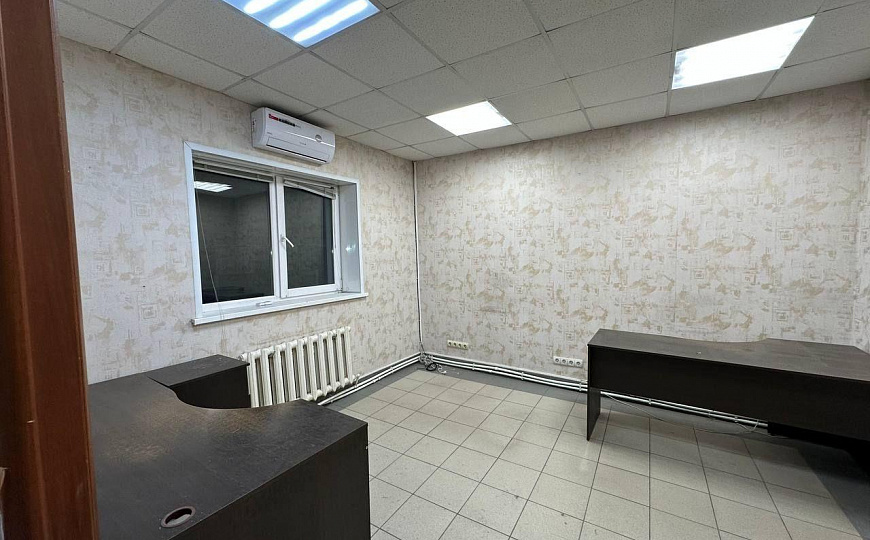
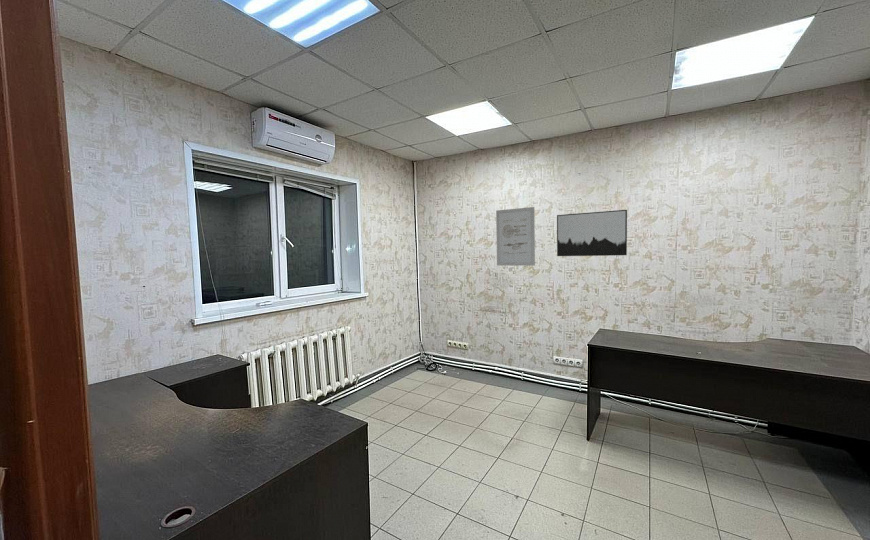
+ wall art (515, 237)
+ wall art (590, 234)
